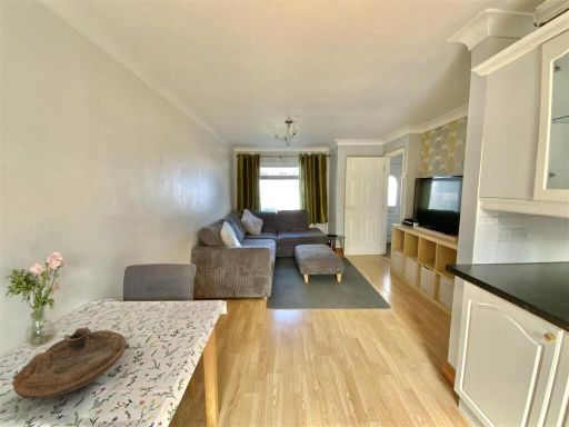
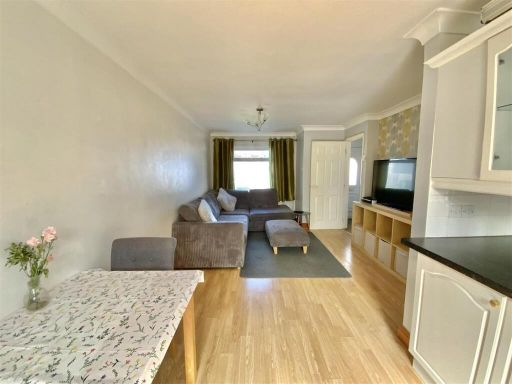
- decorative bowl (76, 355)
